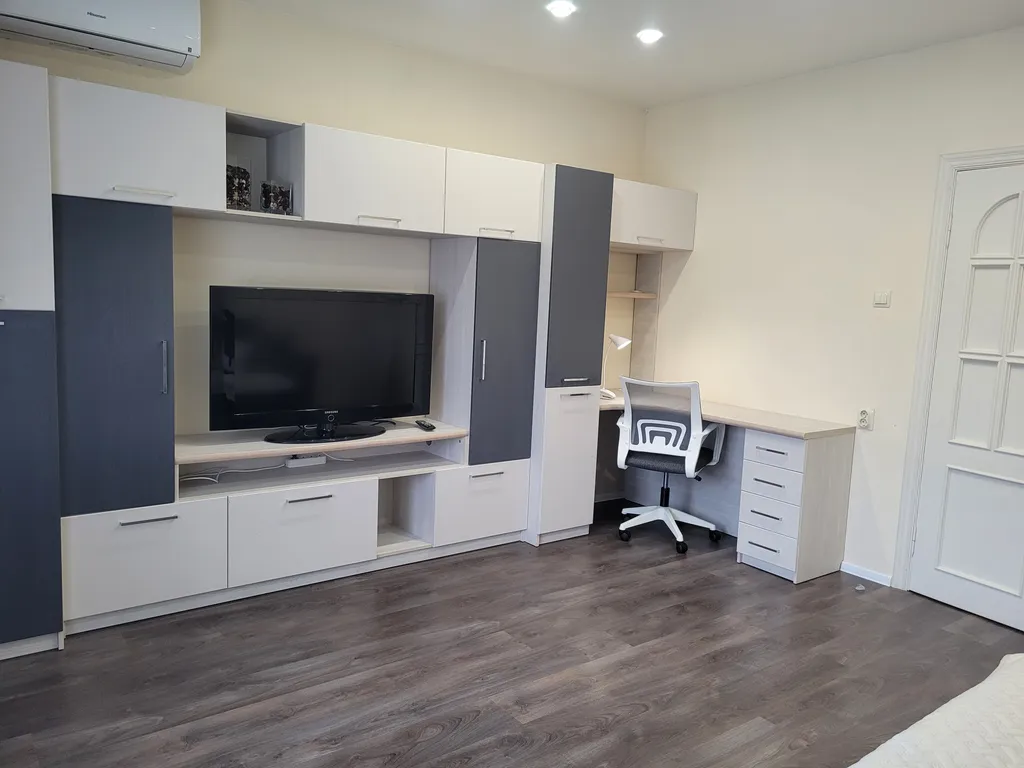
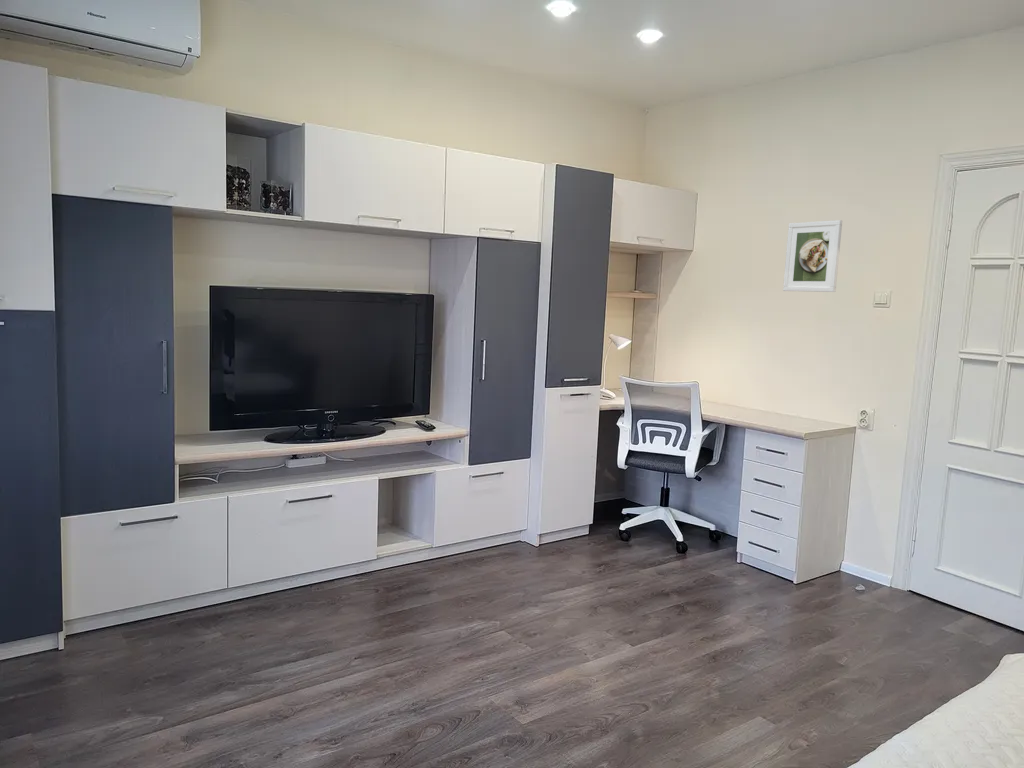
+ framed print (811, 256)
